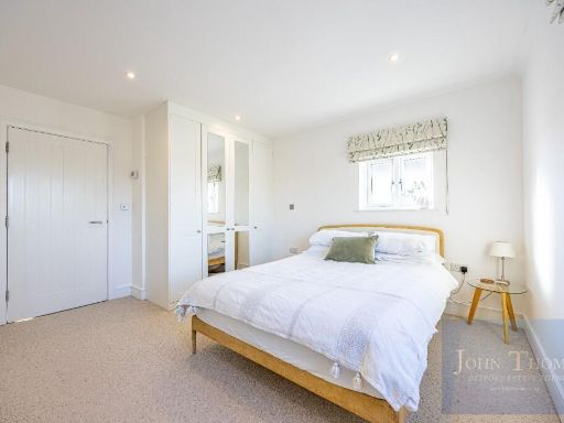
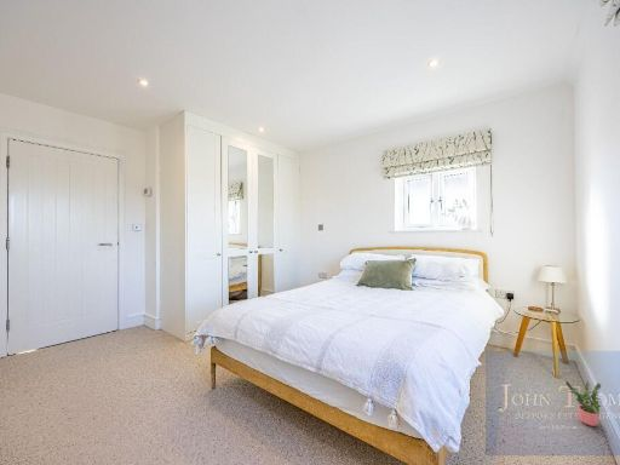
+ potted plant (584, 403)
